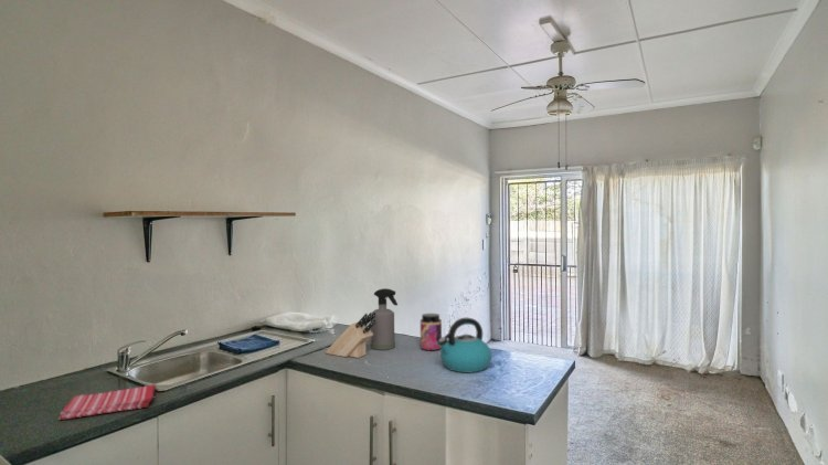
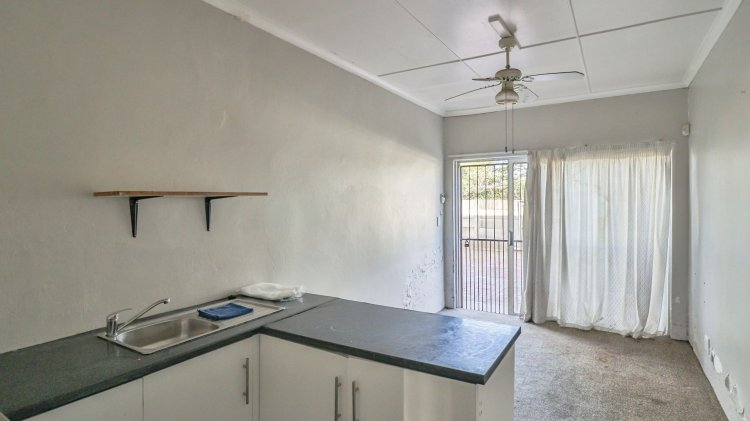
- spray bottle (384, 317)
- dish towel (112, 399)
- kettle (463, 342)
- jar (431, 331)
- knife block (352, 332)
